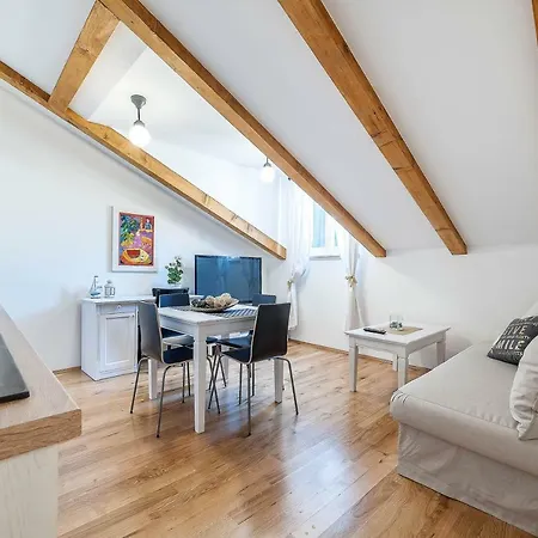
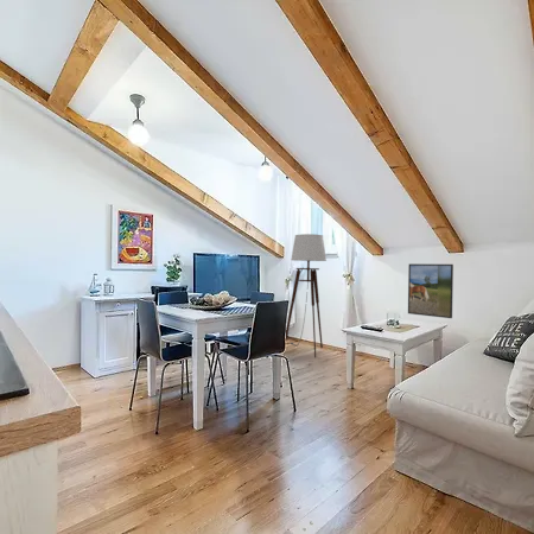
+ floor lamp (306, 294)
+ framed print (430, 290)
